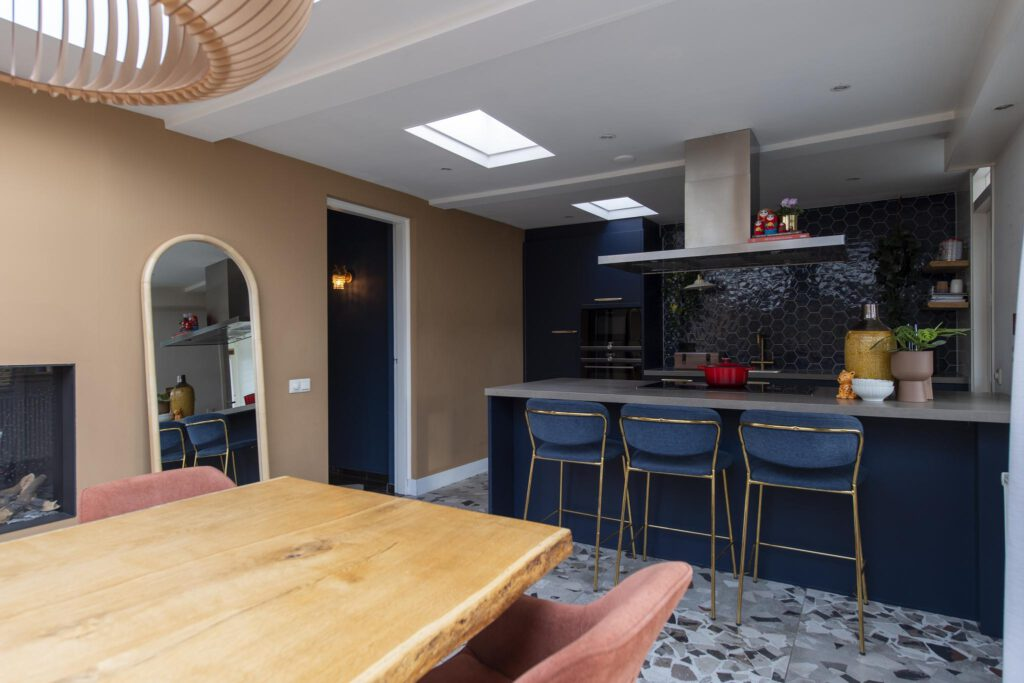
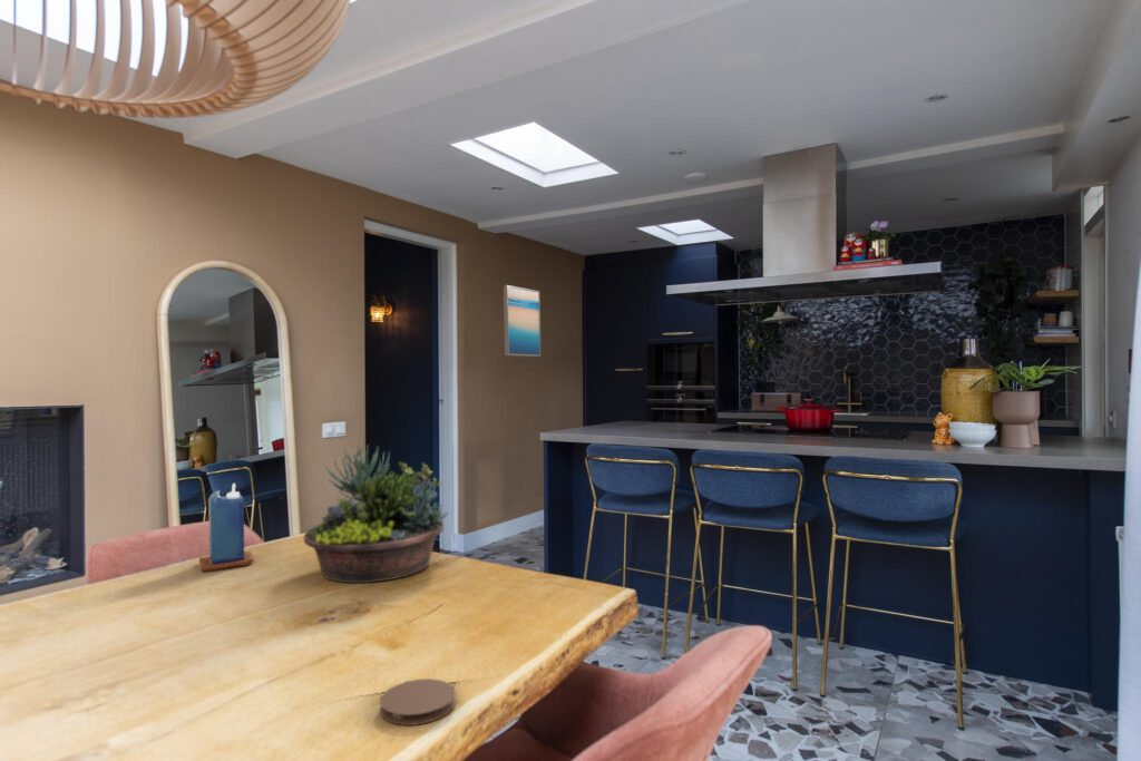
+ coaster (418, 700)
+ succulent planter (376, 507)
+ candle (224, 524)
+ wall art (523, 322)
